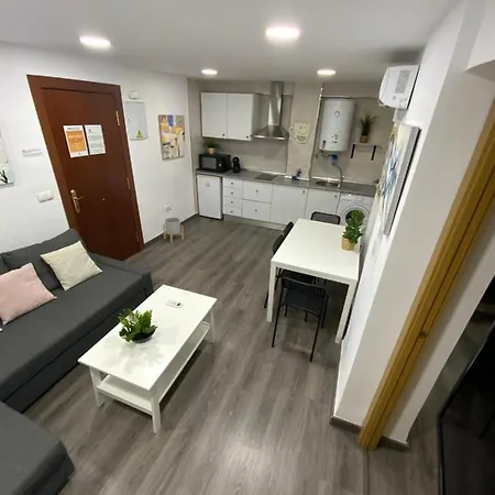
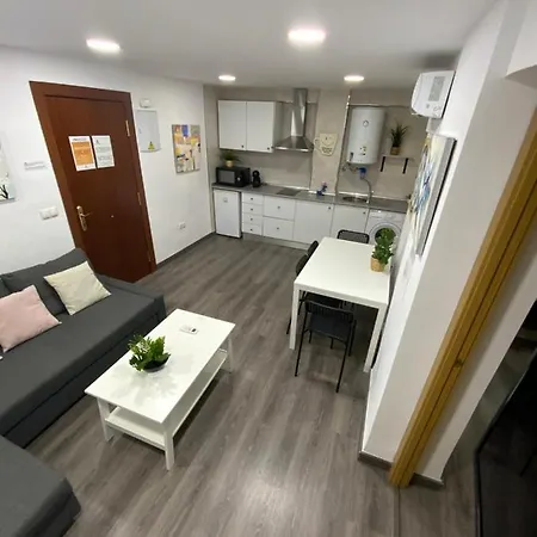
- planter (173, 229)
